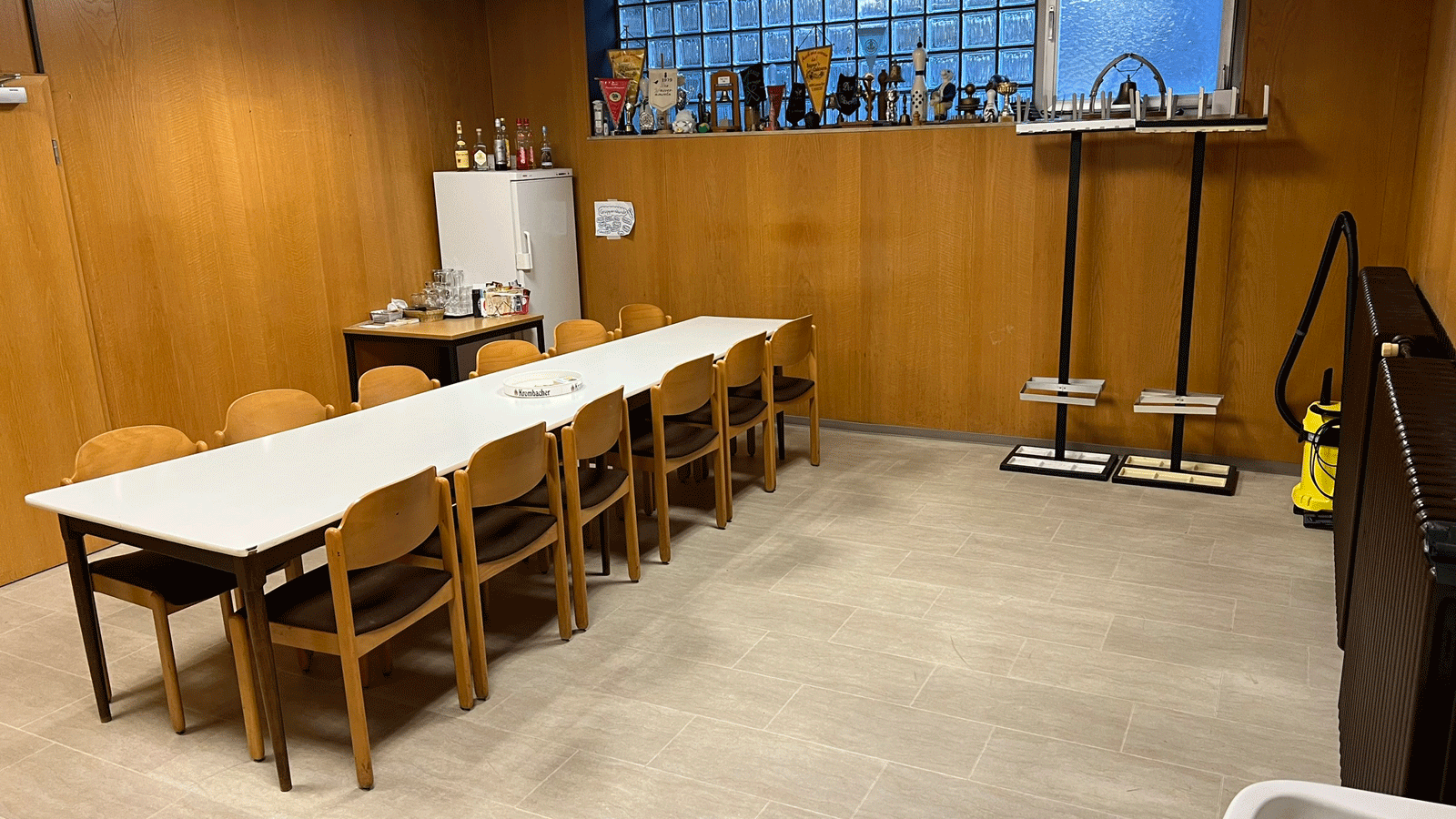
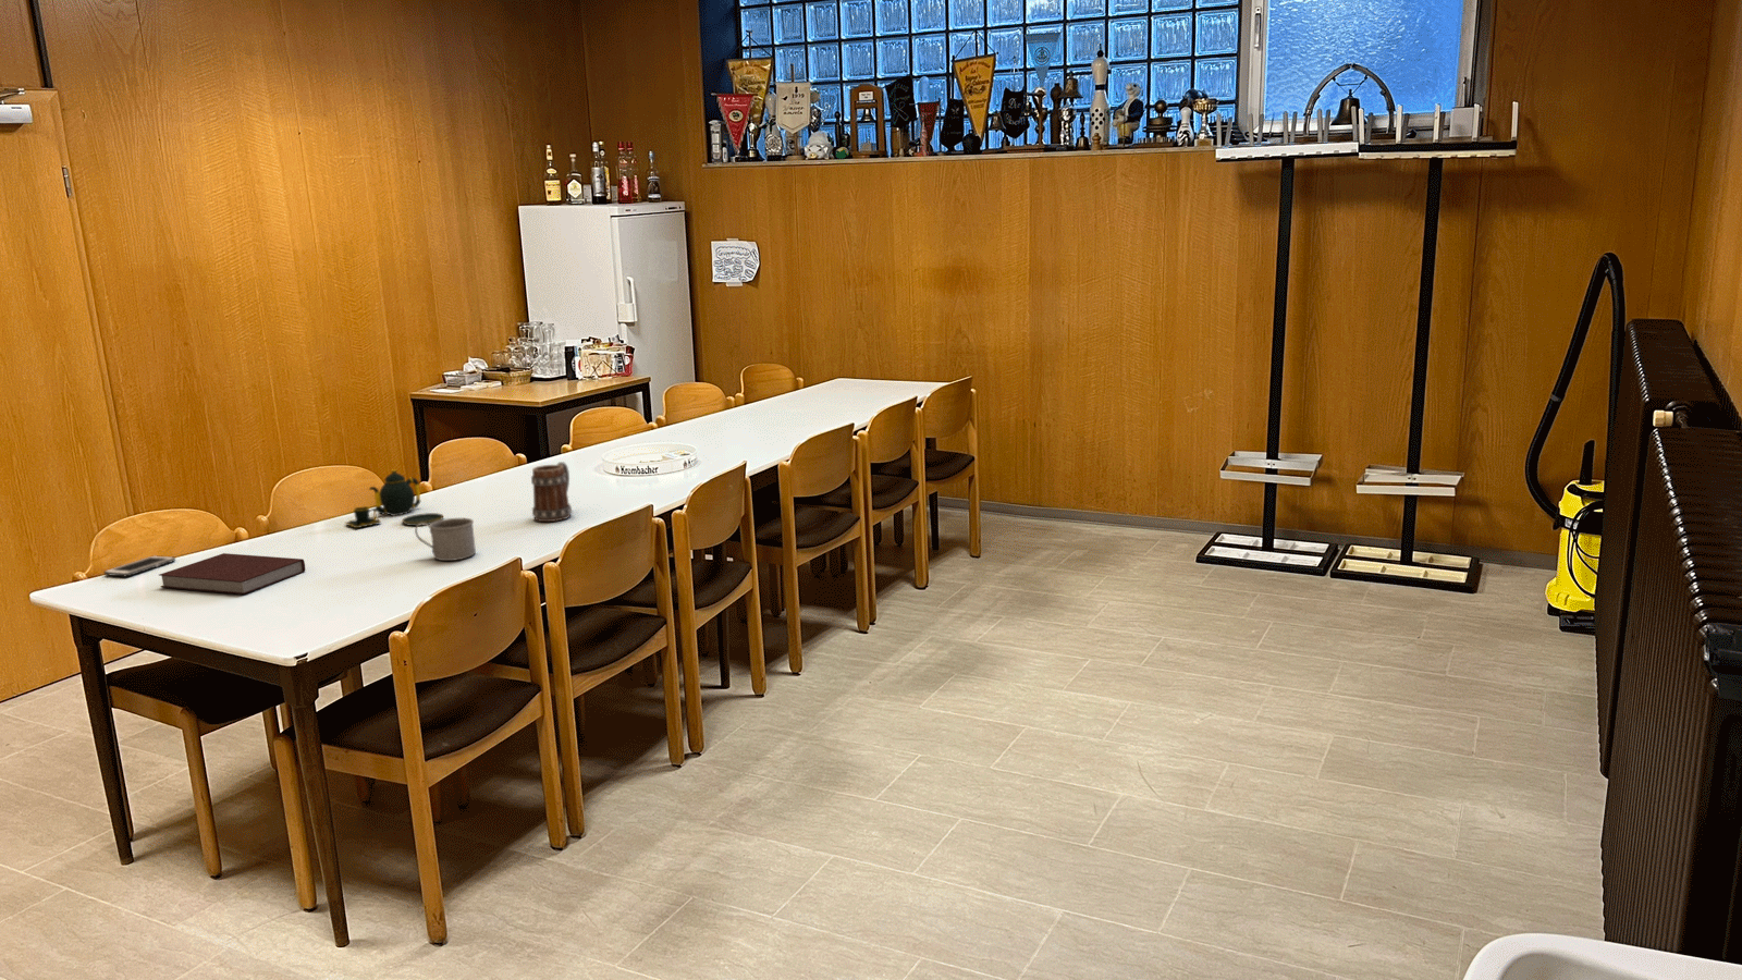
+ notebook (233, 573)
+ mug (449, 538)
+ beer mug (554, 491)
+ teapot (392, 498)
+ cell phone (140, 565)
